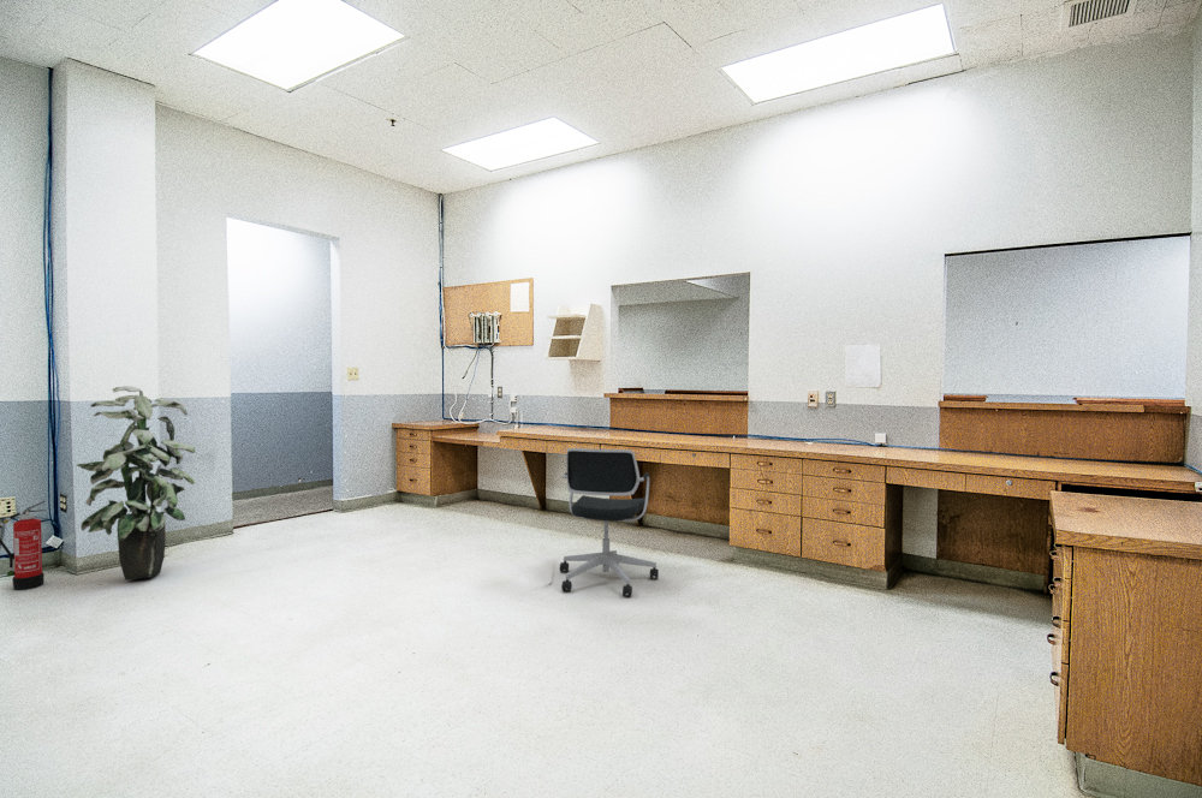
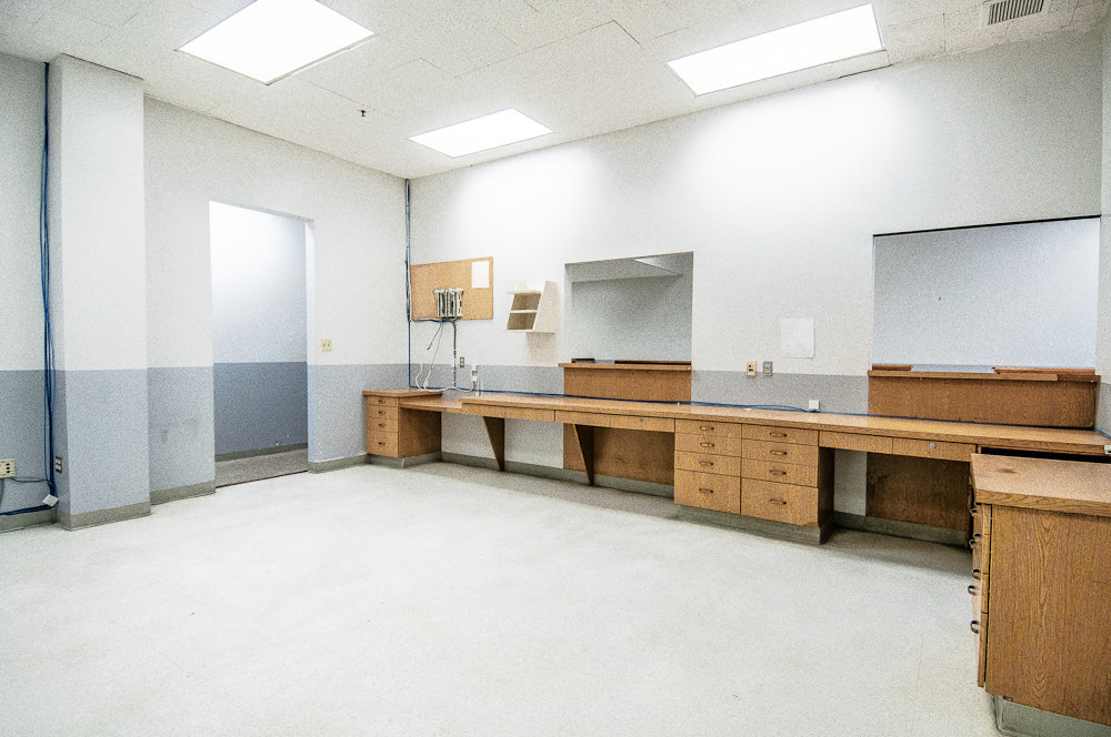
- fire extinguisher (22, 546)
- office chair (606, 511)
- indoor plant (136, 481)
